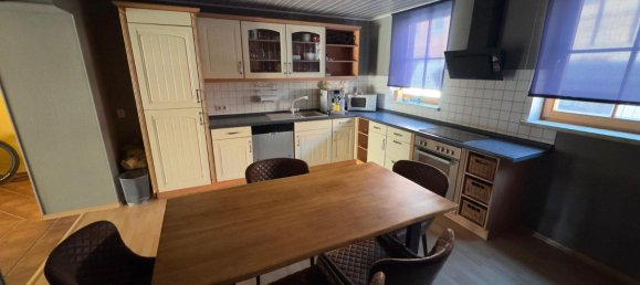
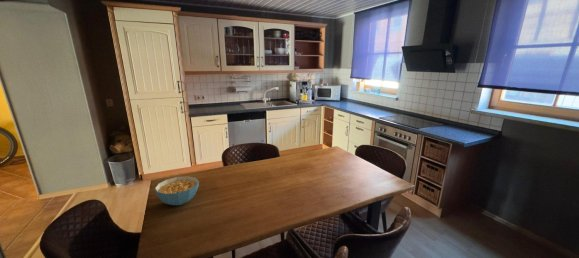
+ cereal bowl (178, 193)
